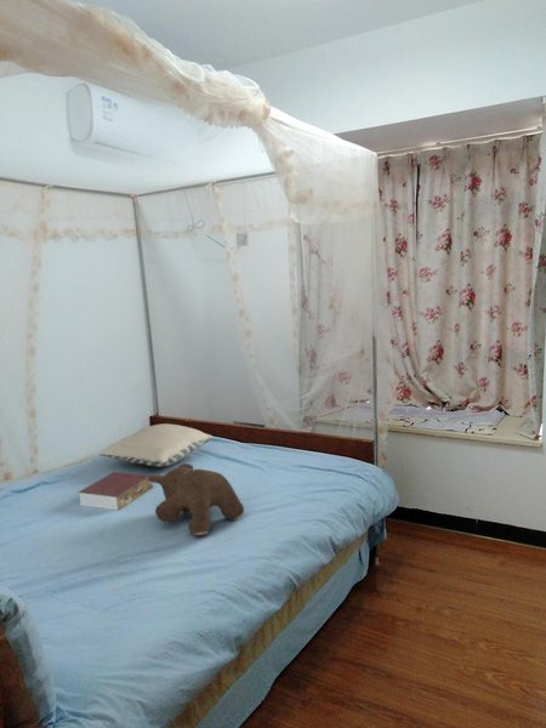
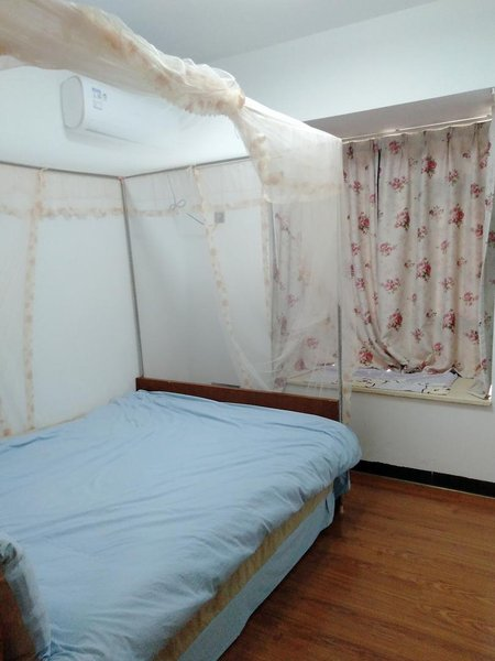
- pillow (157, 445)
- teddy bear (193, 491)
- book (116, 489)
